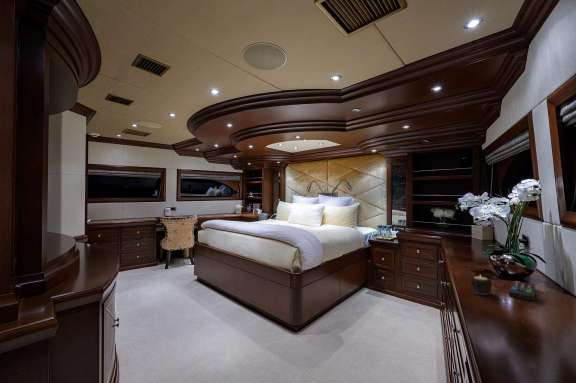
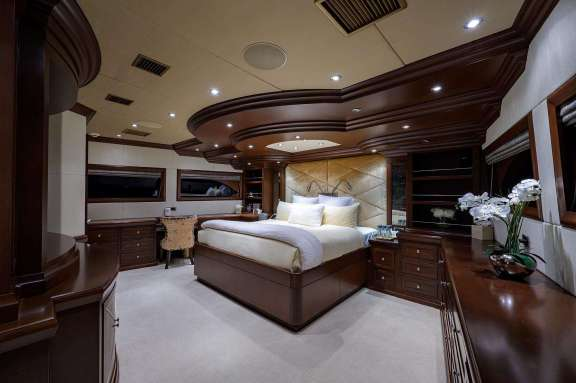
- remote control (522, 289)
- candle (480, 283)
